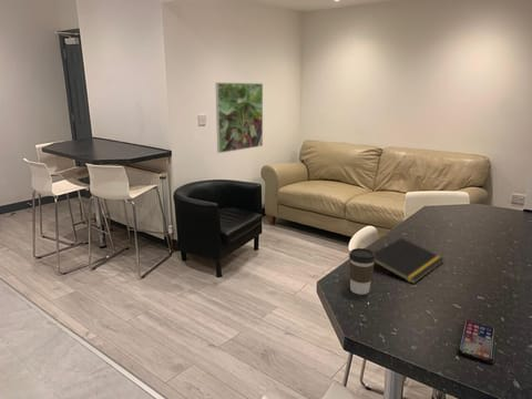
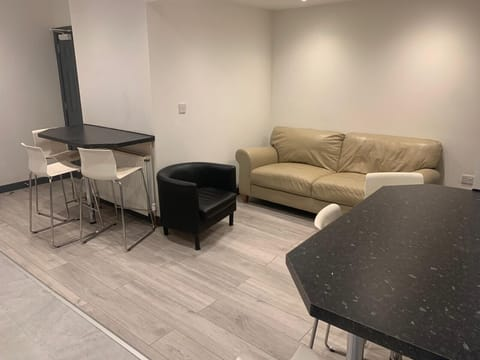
- coffee cup (360, 272)
- notepad (407, 258)
- smartphone (477, 339)
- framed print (241, 116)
